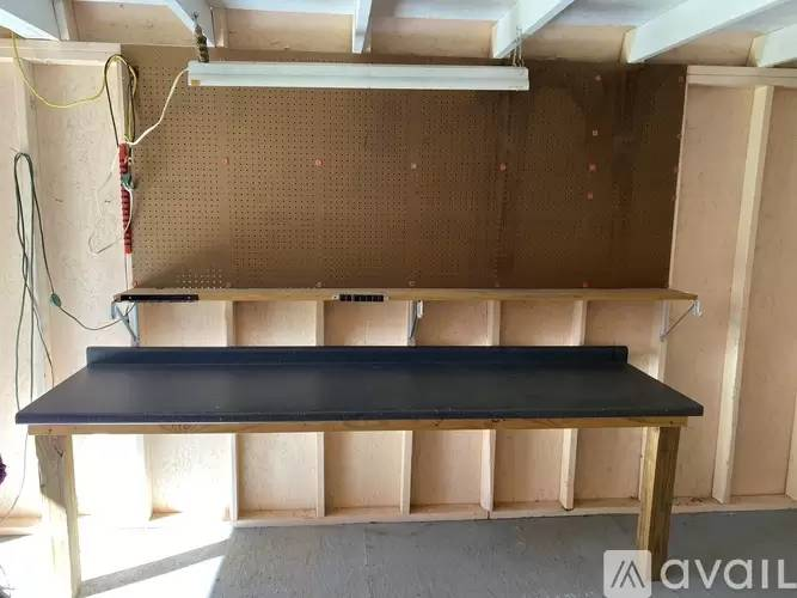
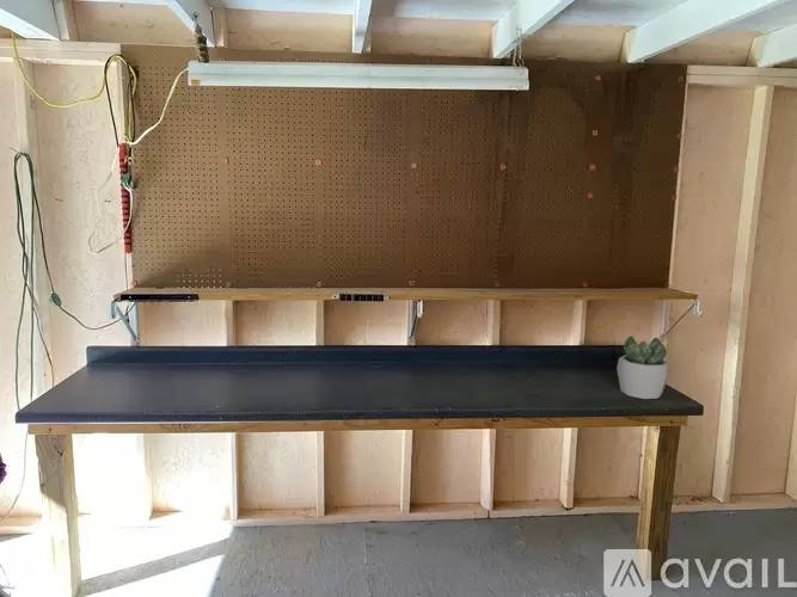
+ succulent plant (643, 365)
